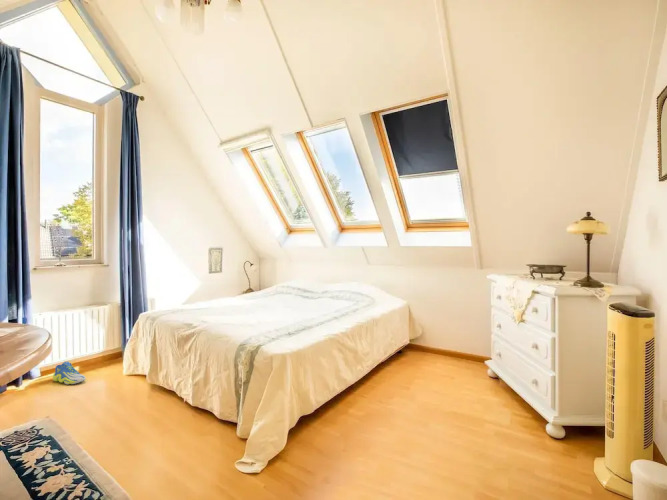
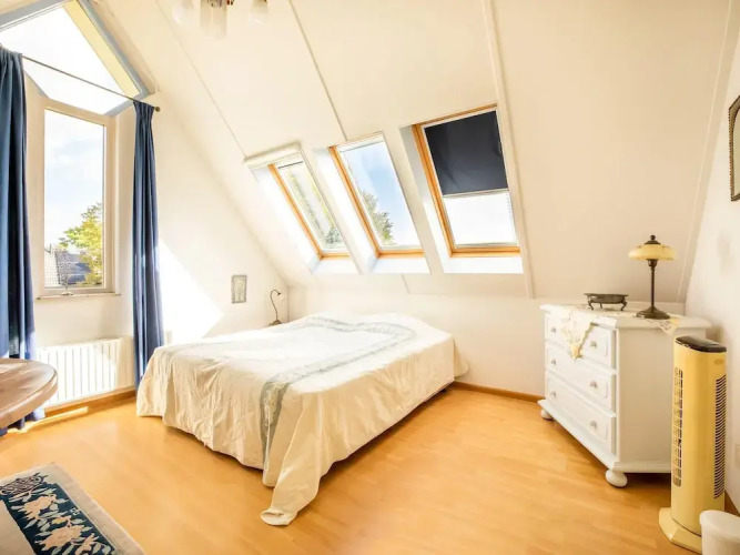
- sneaker (68, 372)
